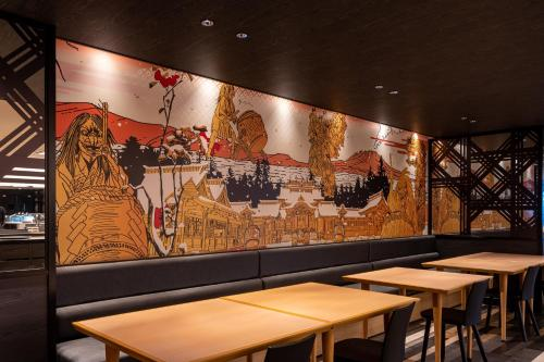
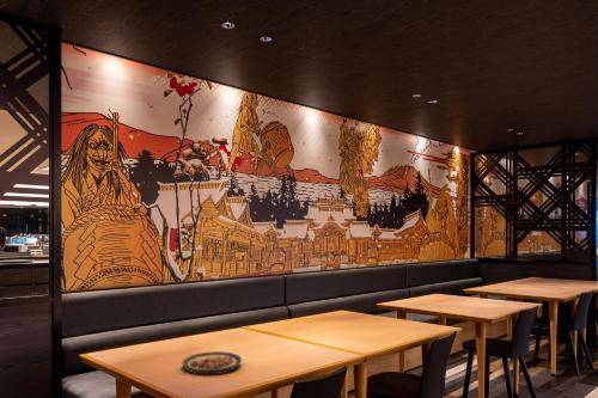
+ plate (212, 361)
